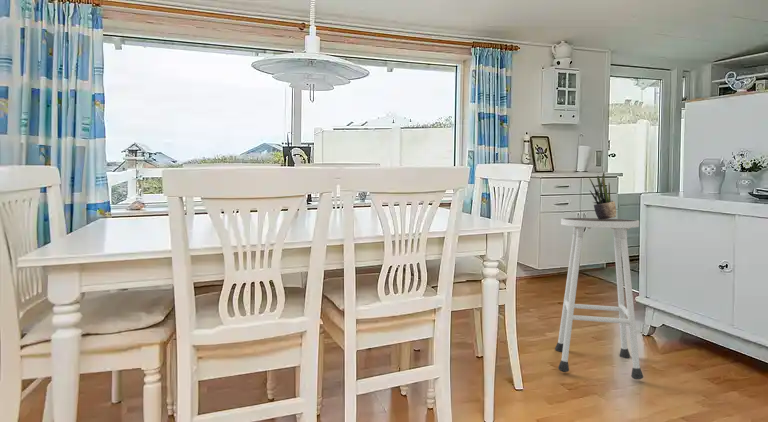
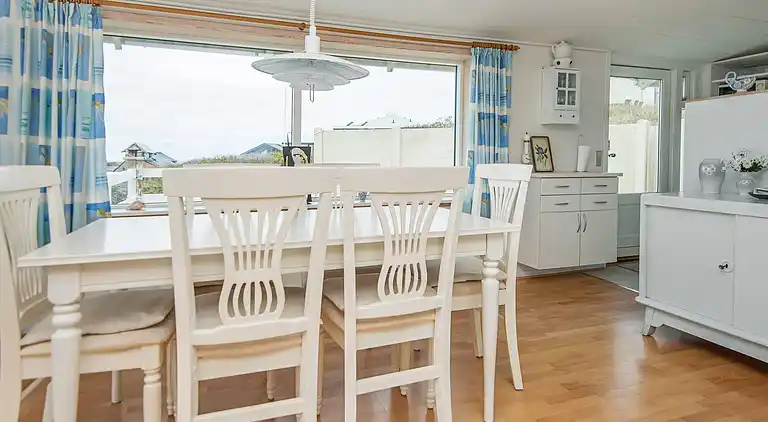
- stool (597, 305)
- potted plant (602, 194)
